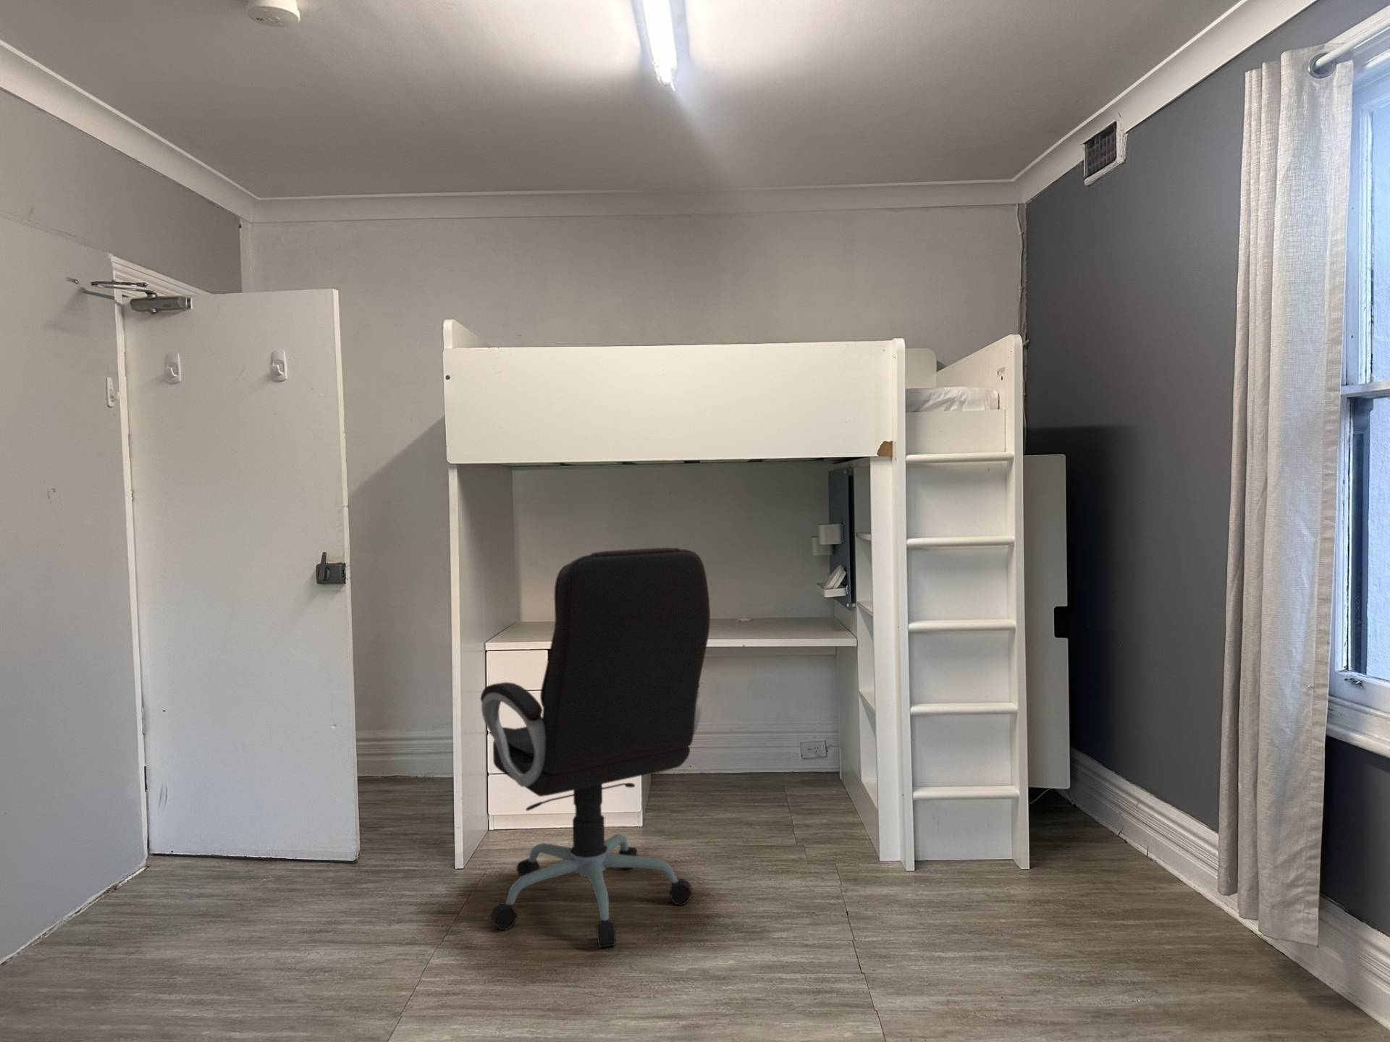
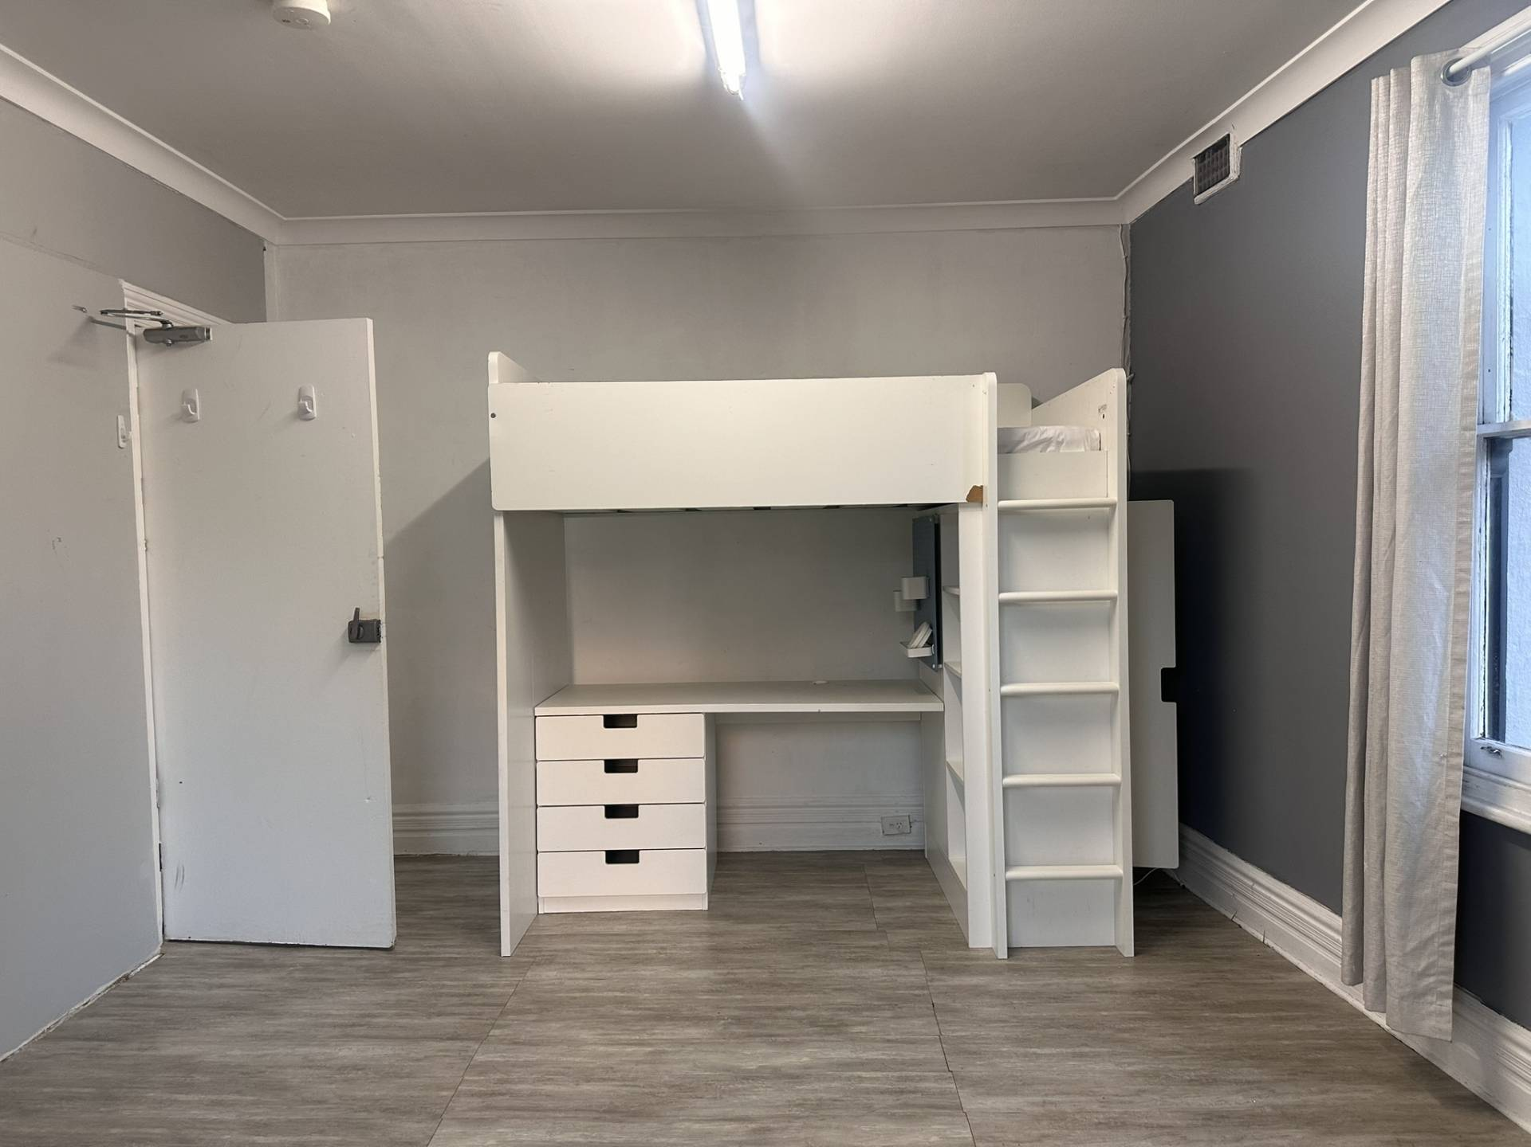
- office chair (584, 727)
